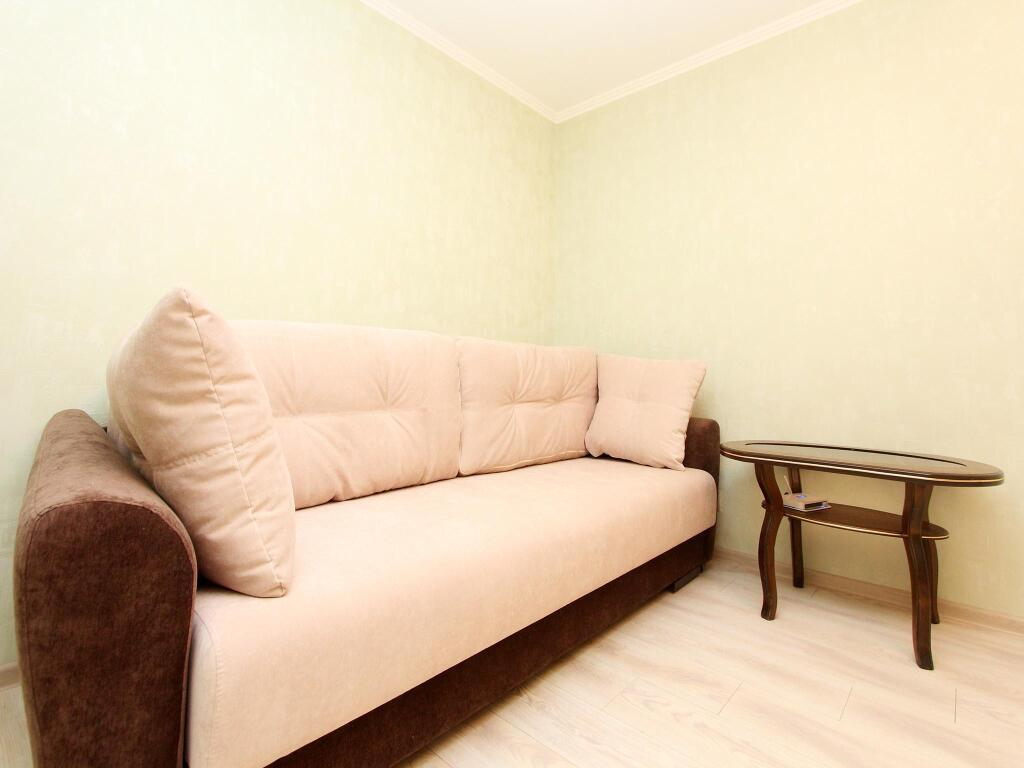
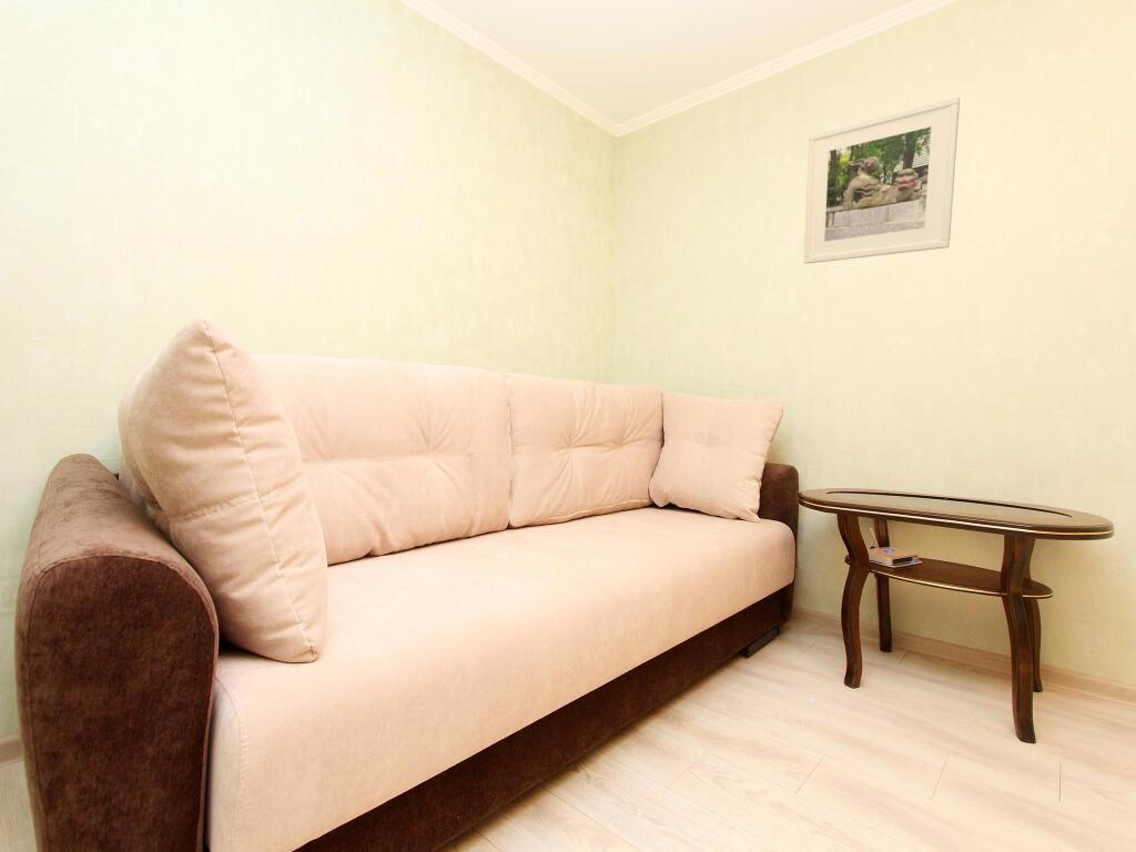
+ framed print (874, 187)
